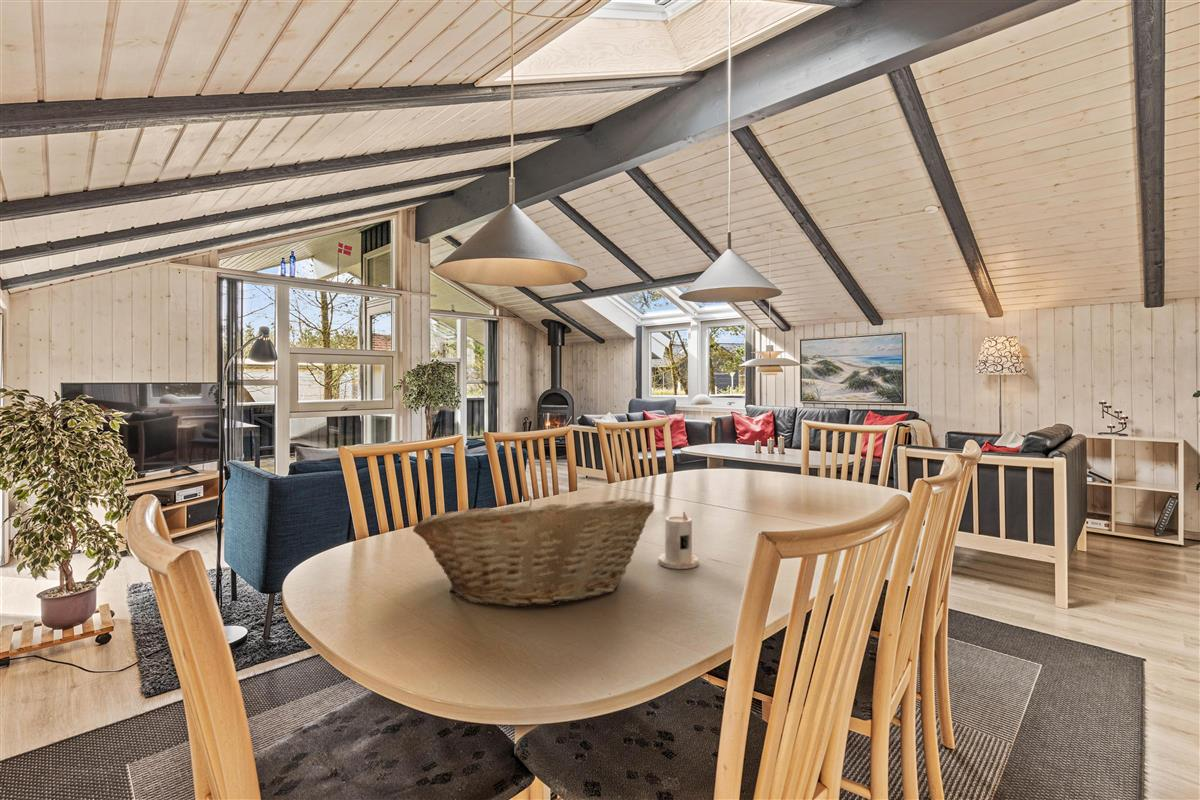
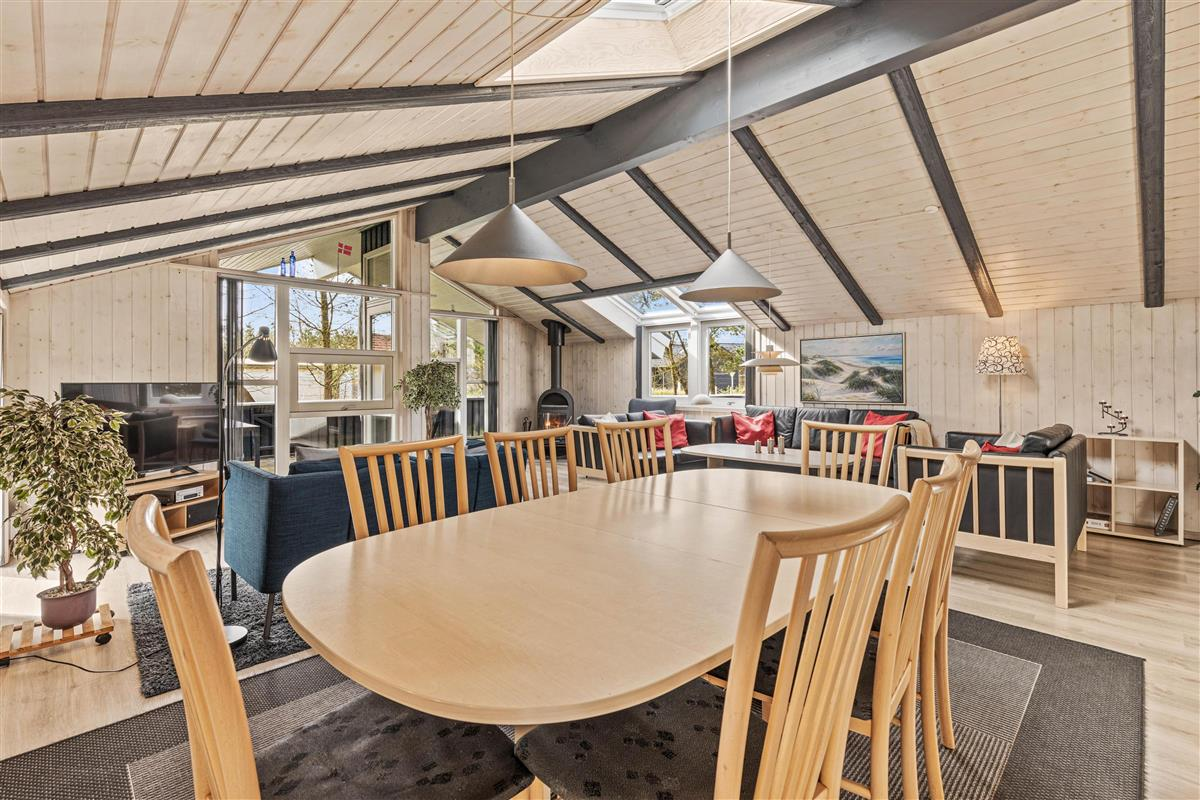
- candle (678, 537)
- fruit basket (538, 537)
